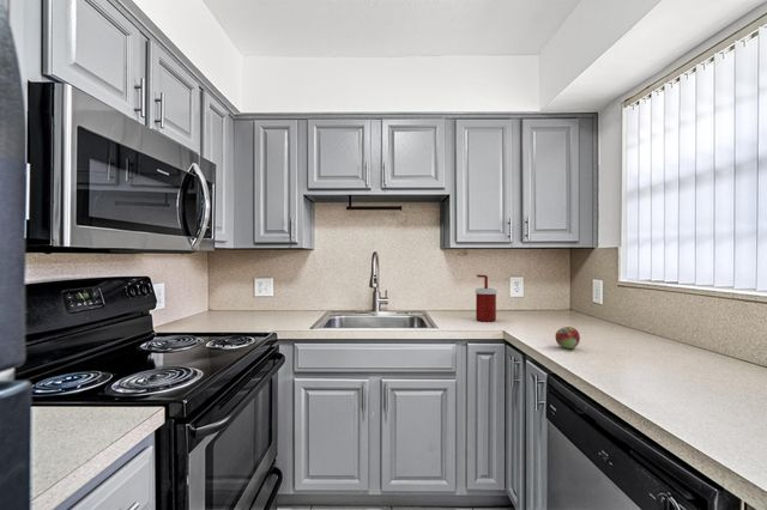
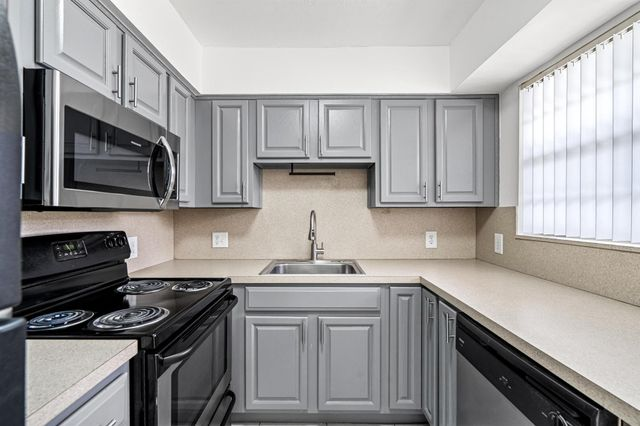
- fruit (567, 338)
- soap dispenser (485, 297)
